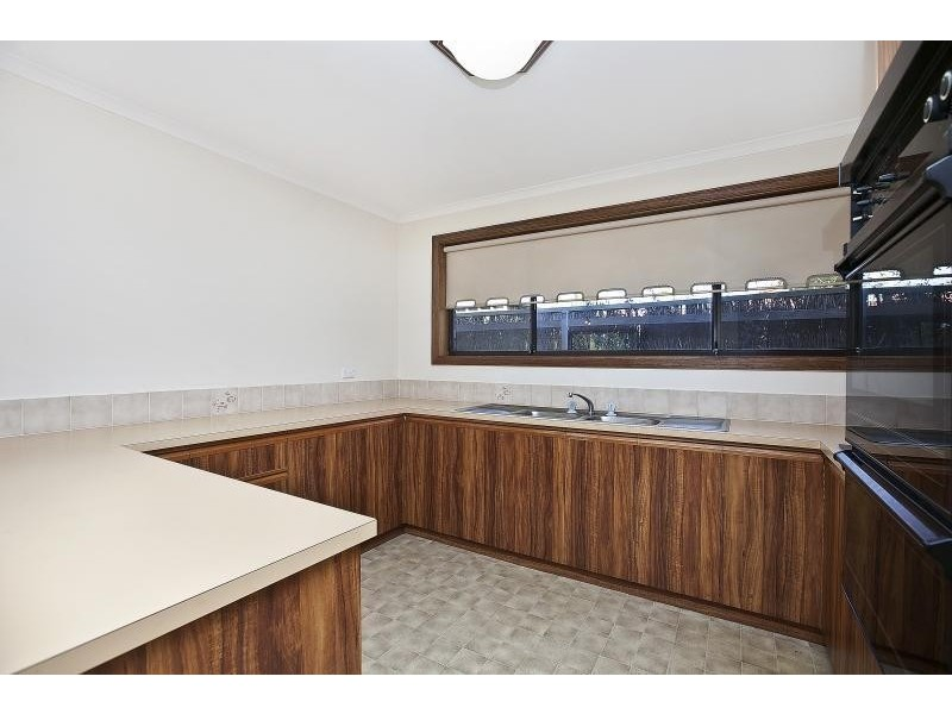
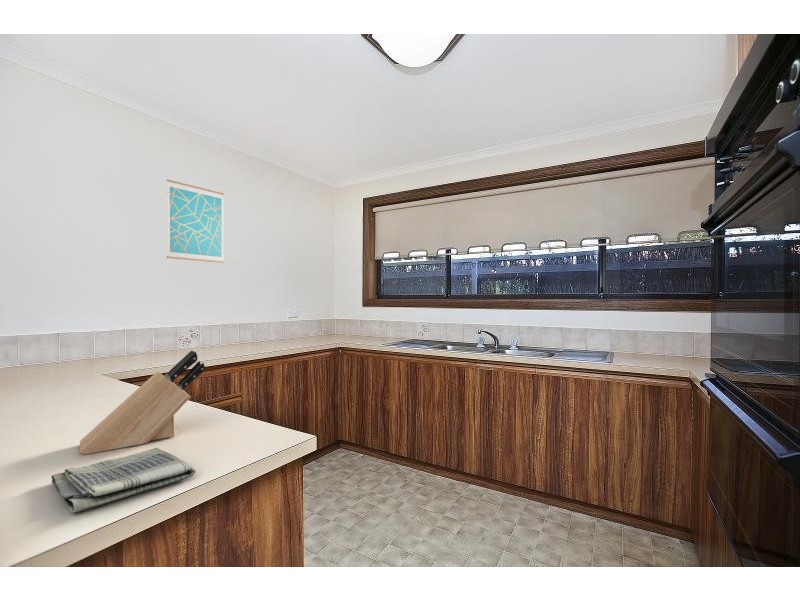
+ knife block (146, 396)
+ wall art (197, 223)
+ dish towel (122, 472)
